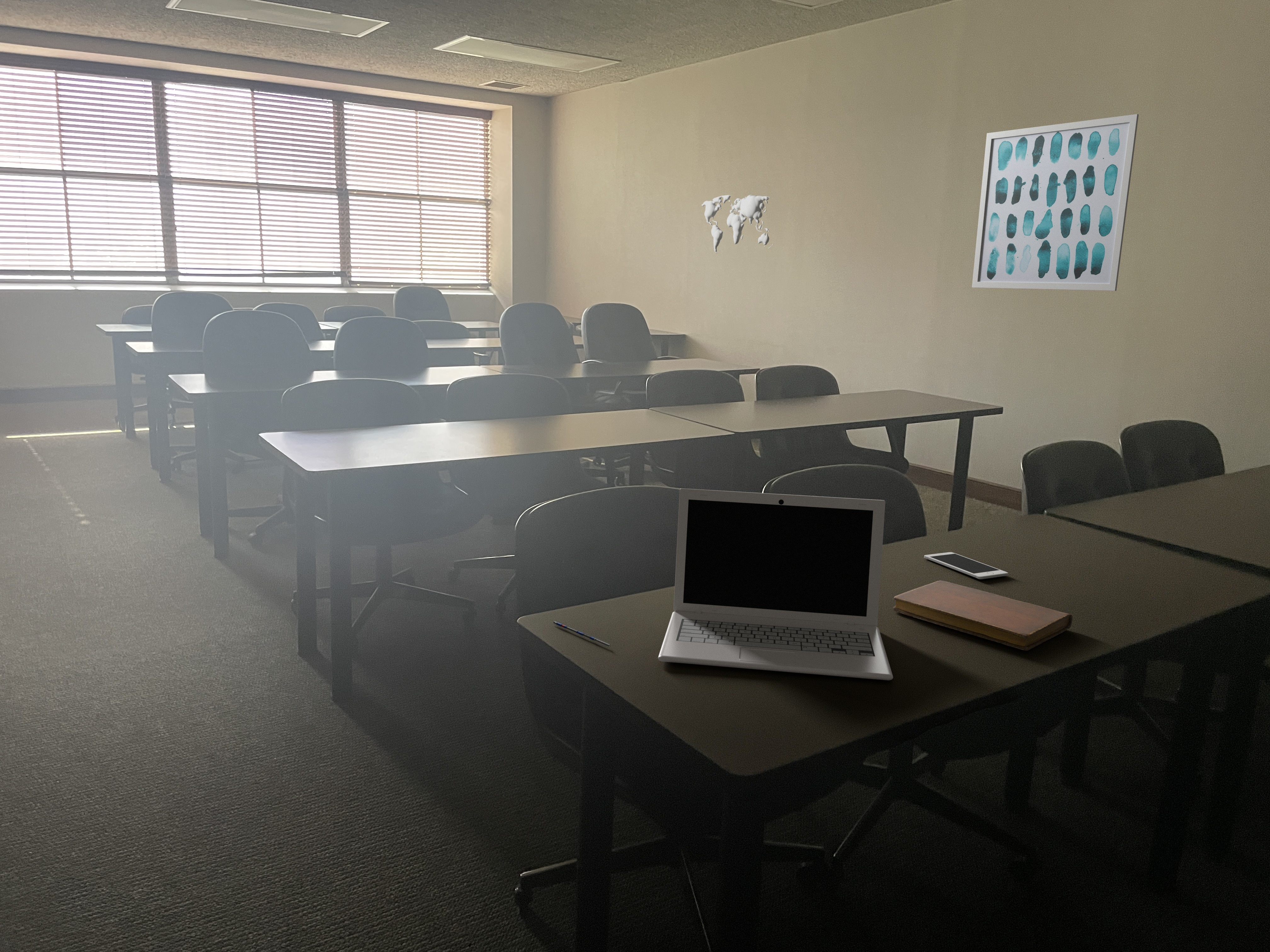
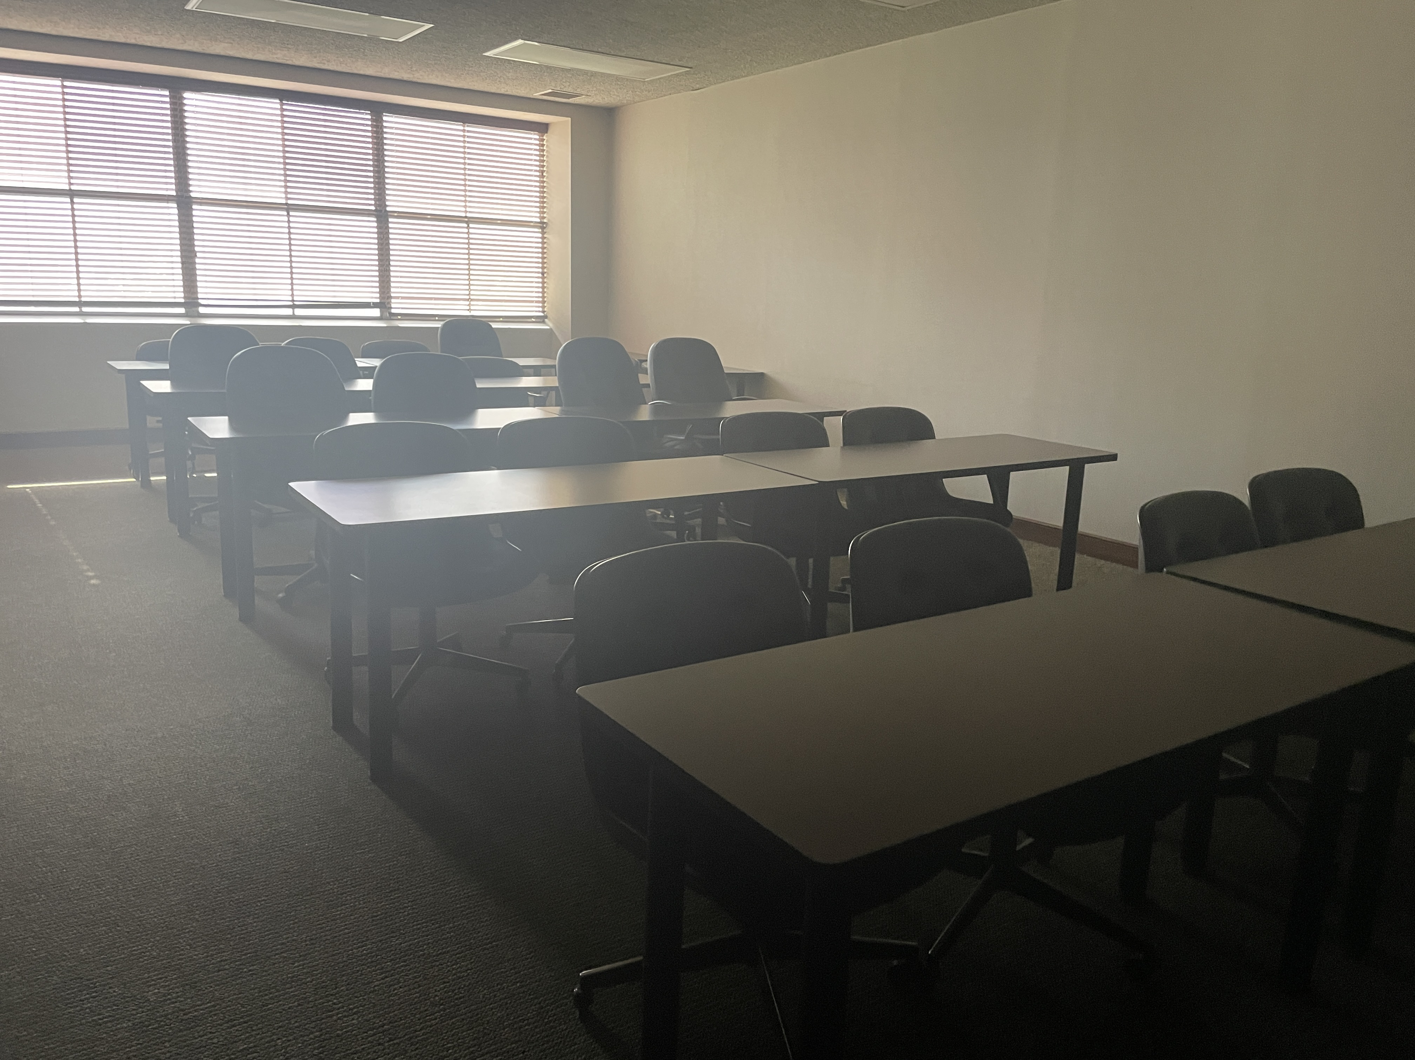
- pen (581, 634)
- cell phone (965, 565)
- wall art (1048, 208)
- world map (736, 224)
- laptop (777, 577)
- notebook (980, 612)
